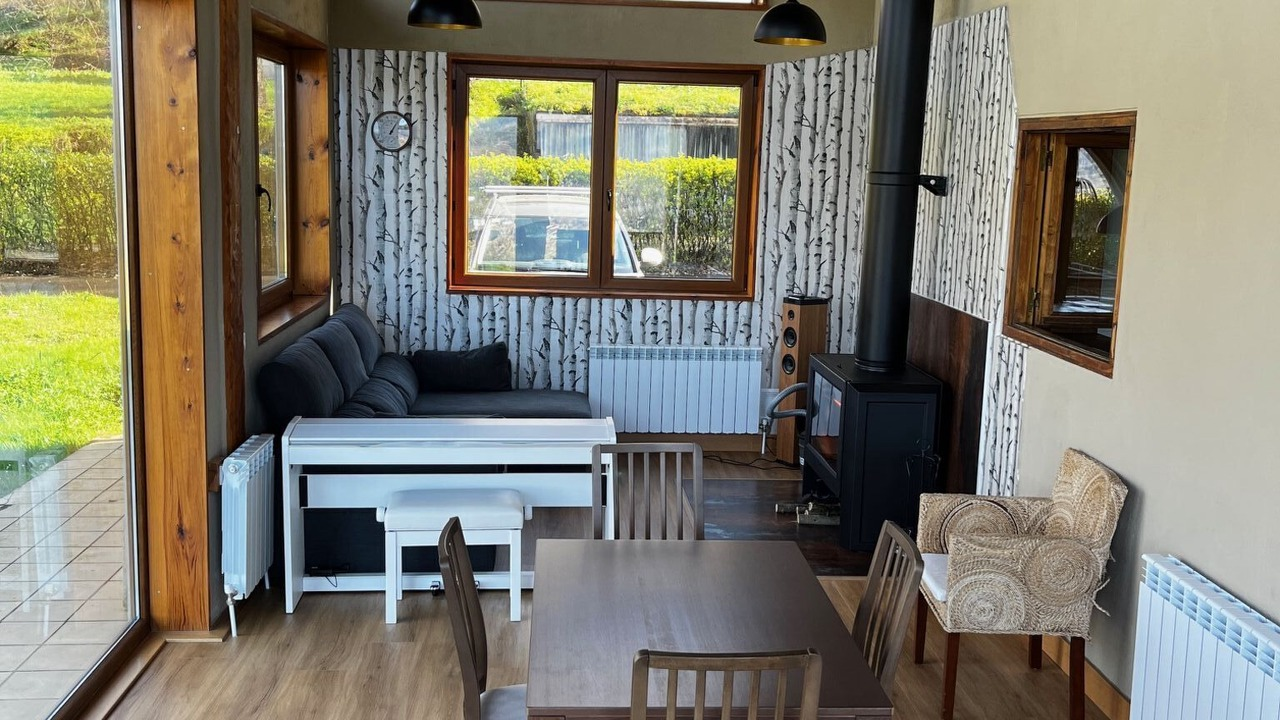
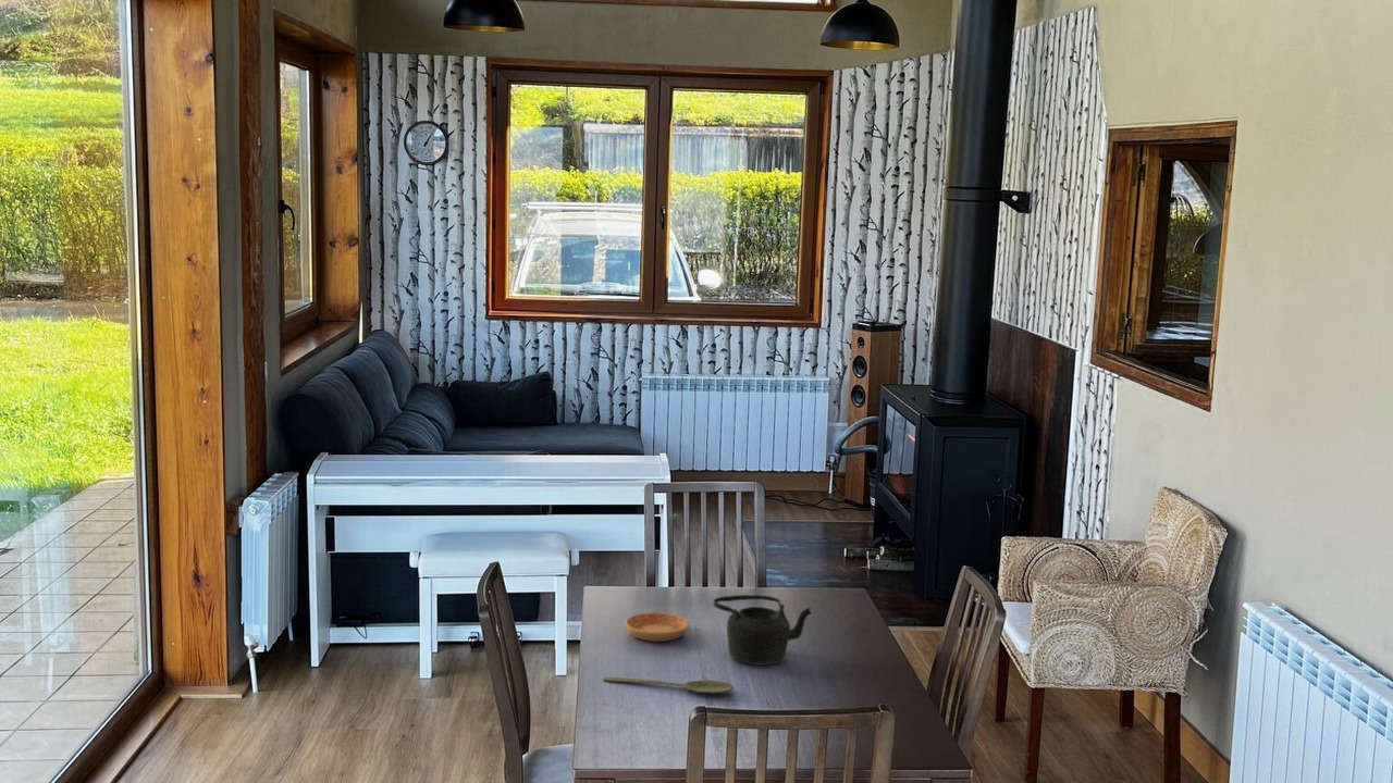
+ teapot (762, 629)
+ saucer (656, 627)
+ wooden spoon (667, 683)
